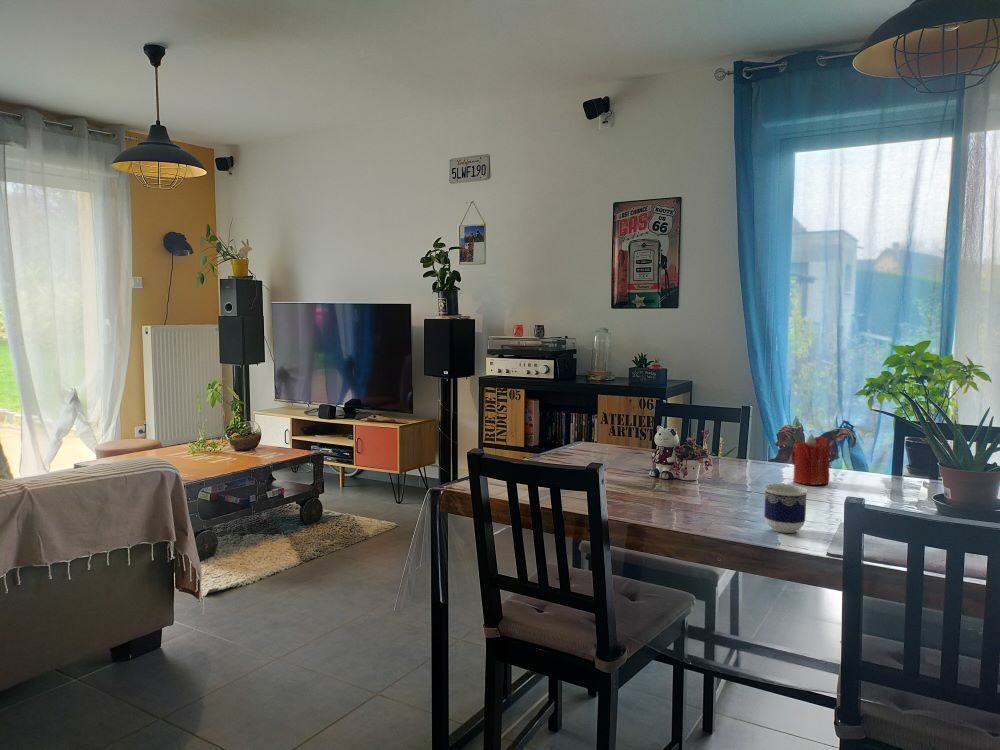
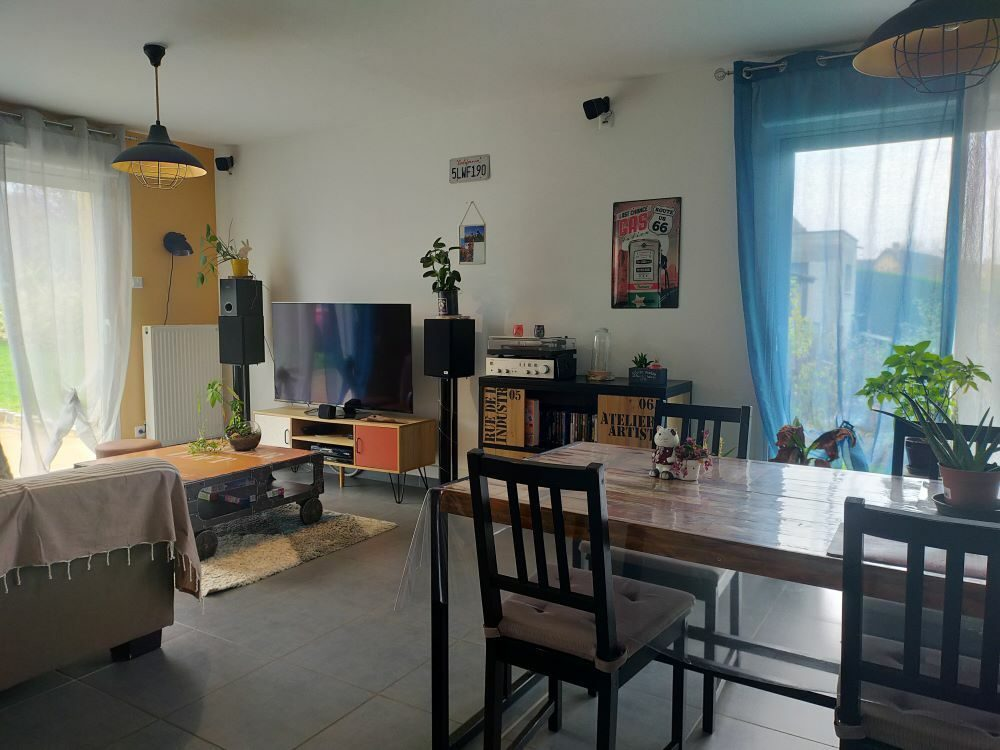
- candle (811, 458)
- cup (786, 507)
